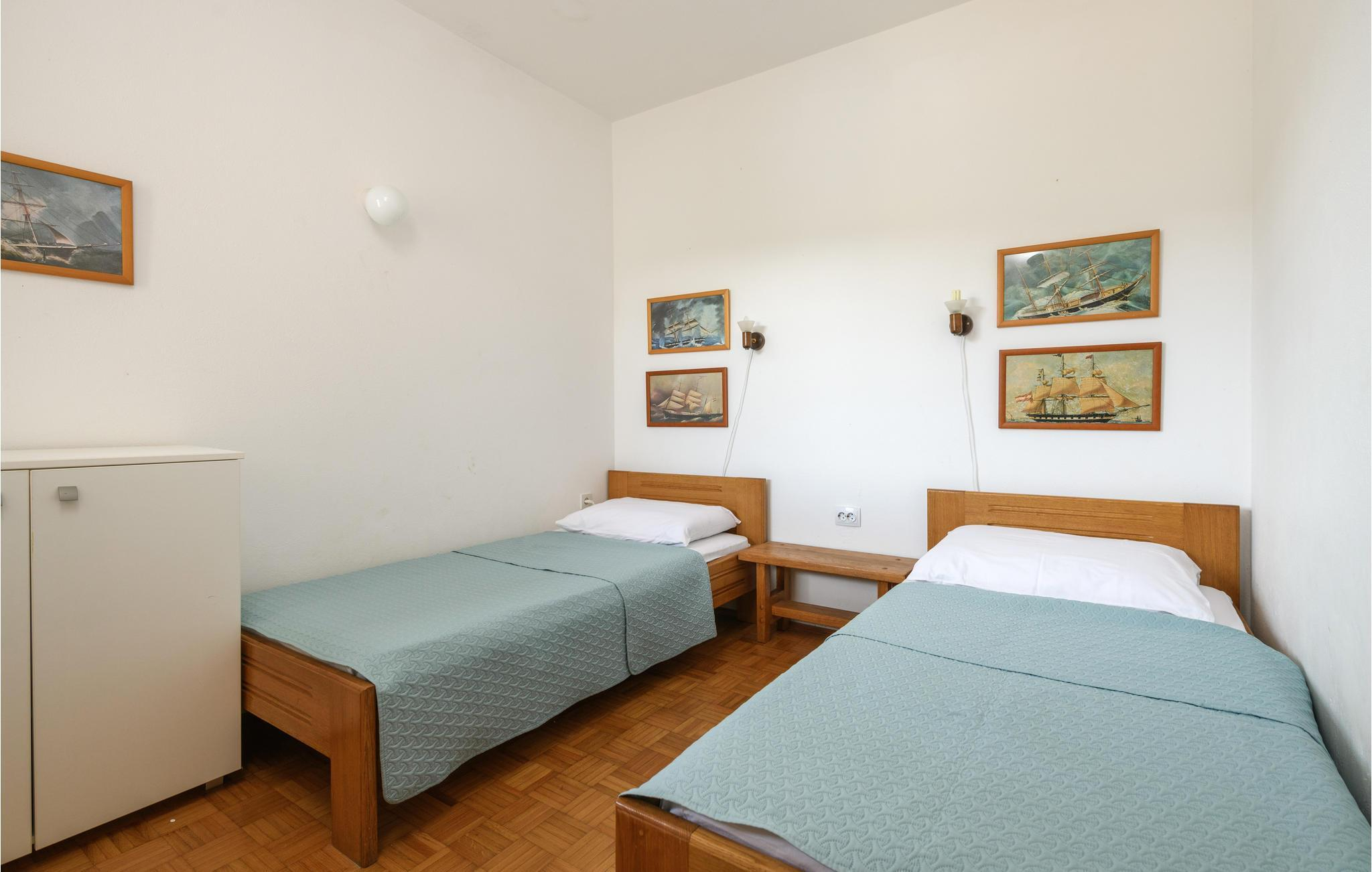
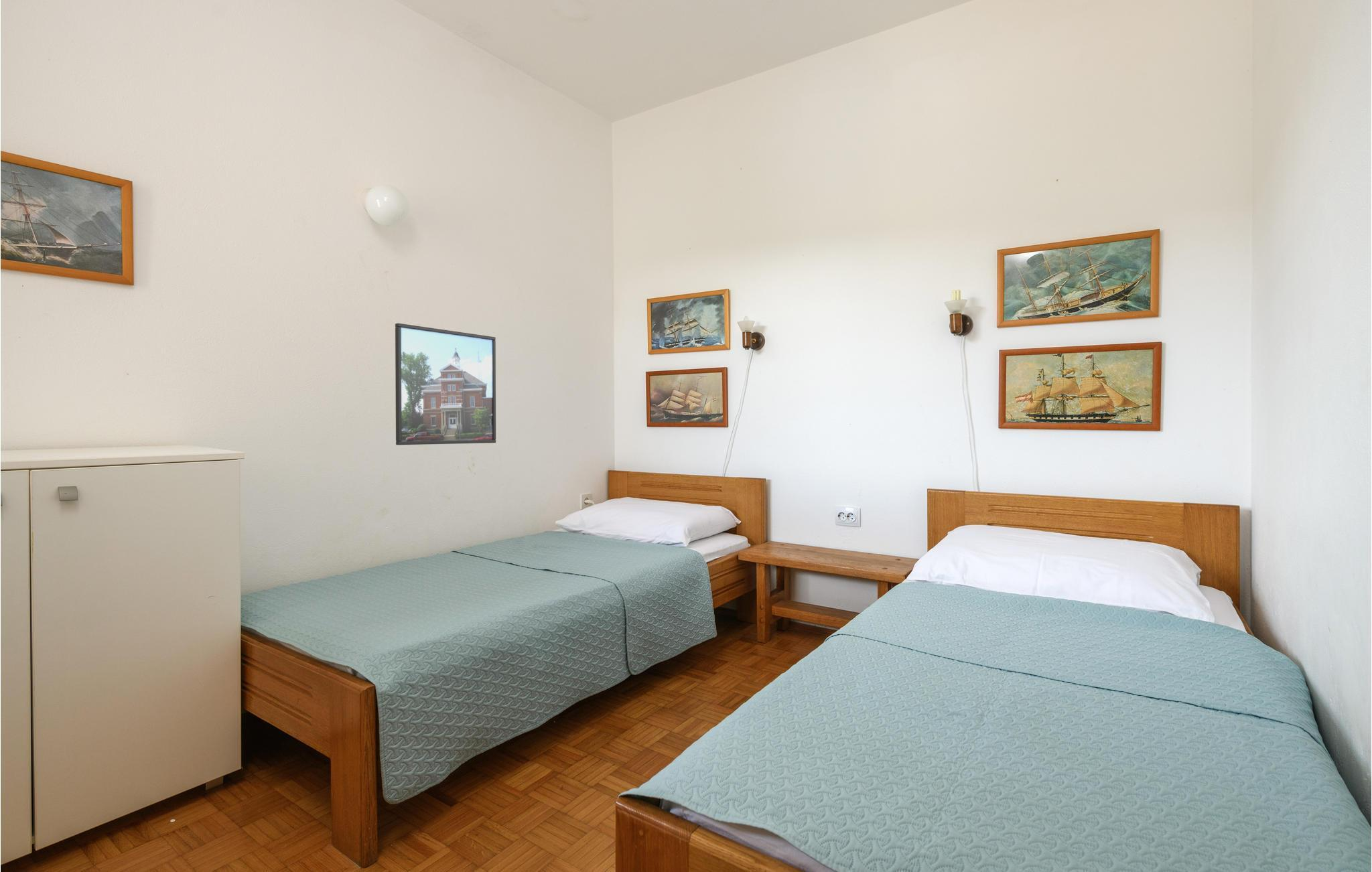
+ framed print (449, 387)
